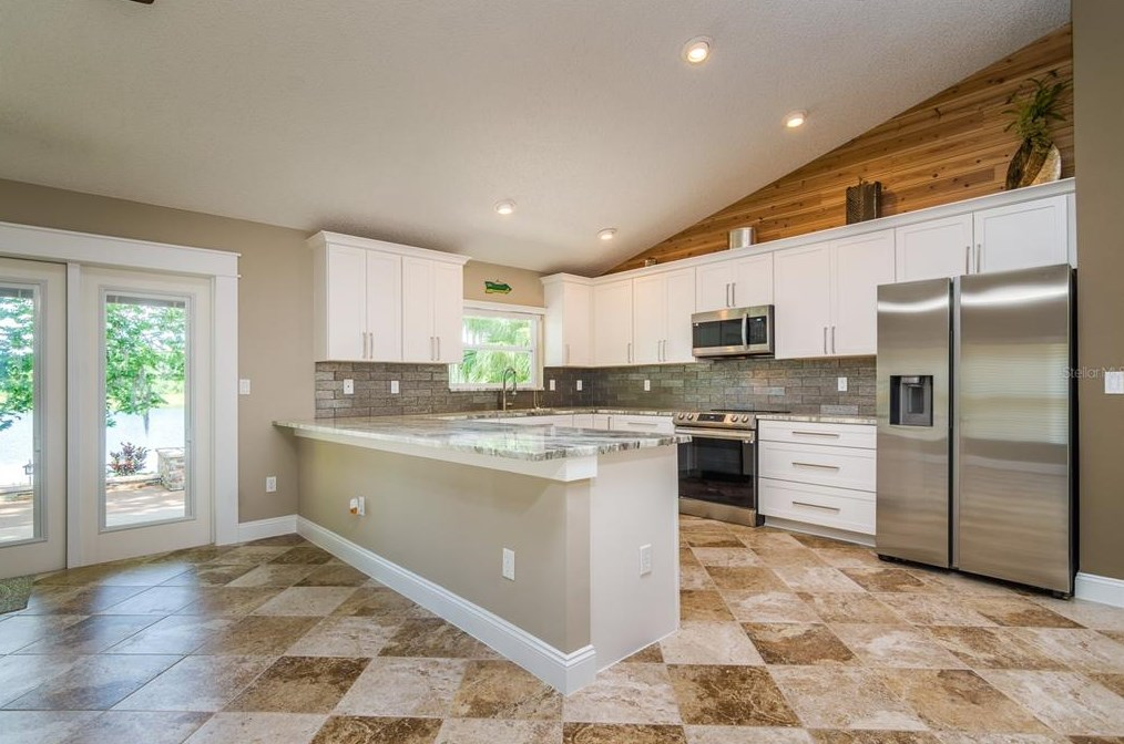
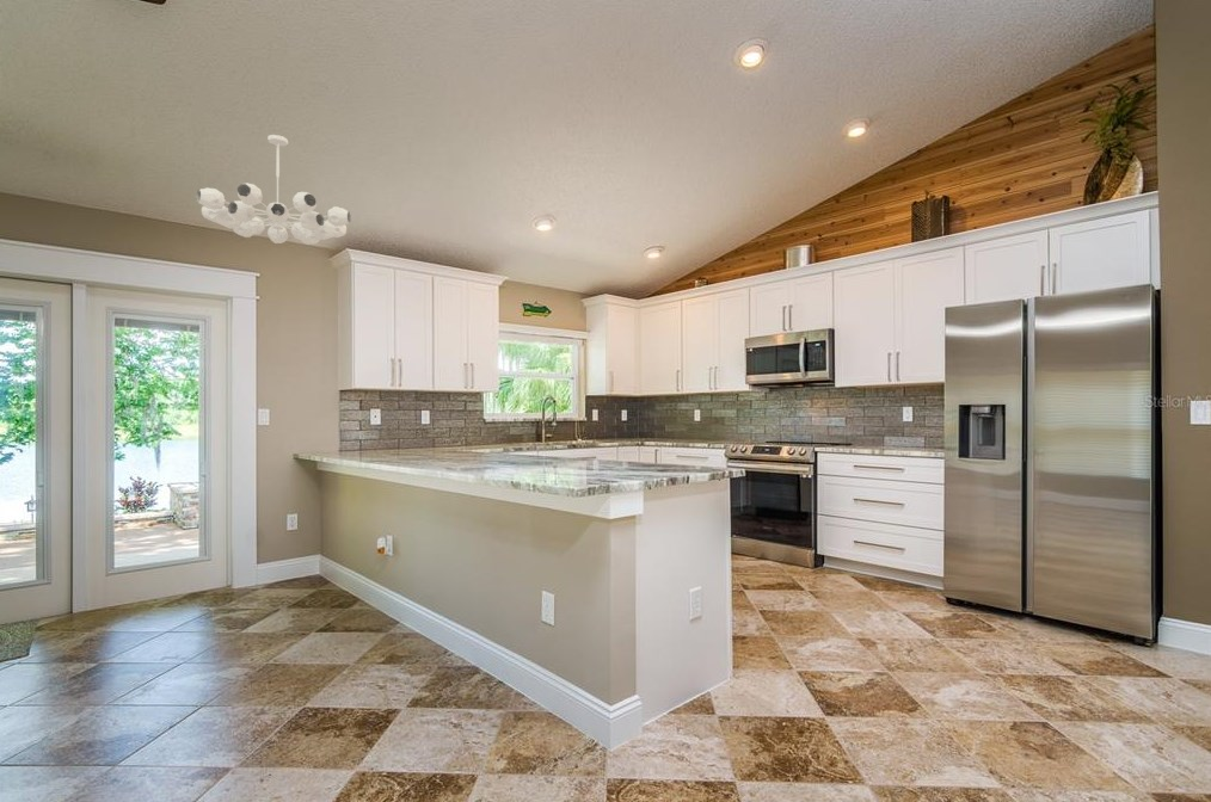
+ chandelier (277, 186)
